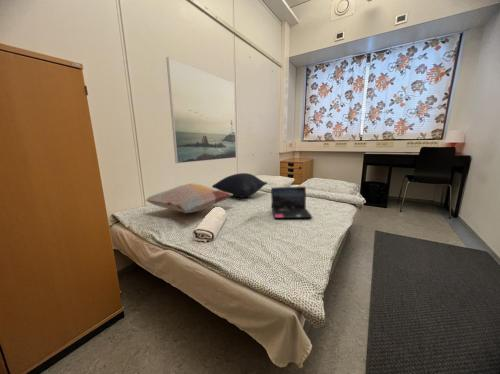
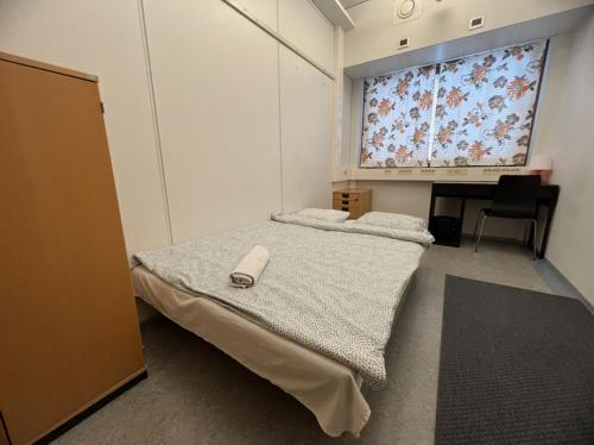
- decorative pillow (190, 197)
- pillow (240, 184)
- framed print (208, 118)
- laptop (290, 202)
